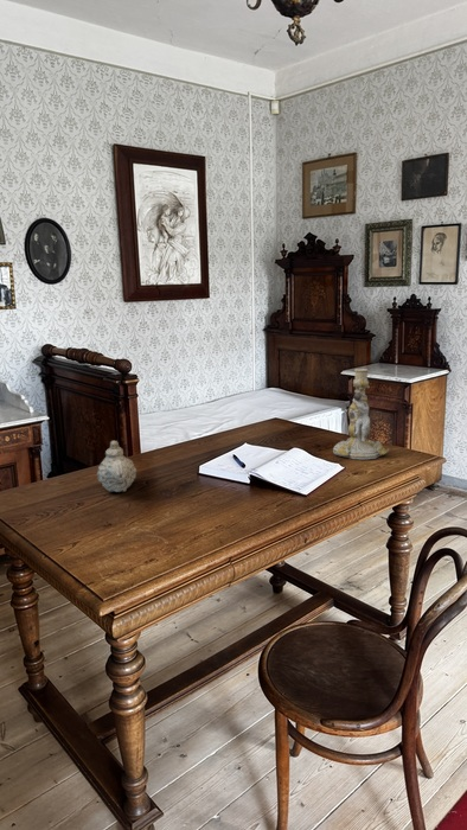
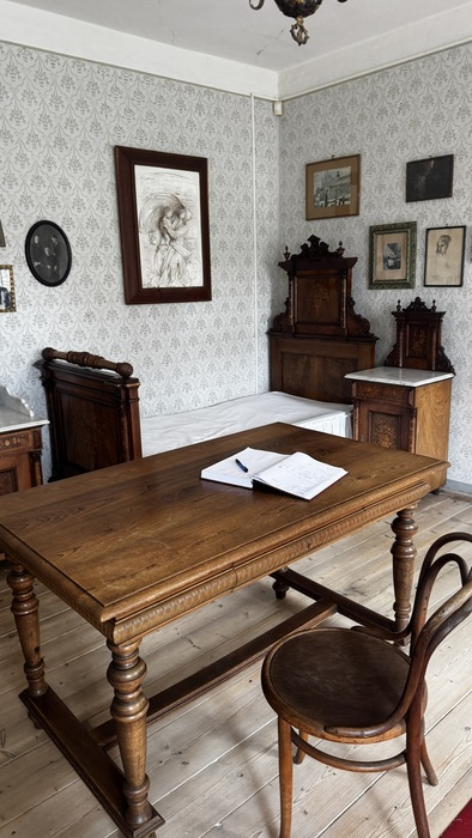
- teapot (116, 465)
- candlestick (357, 410)
